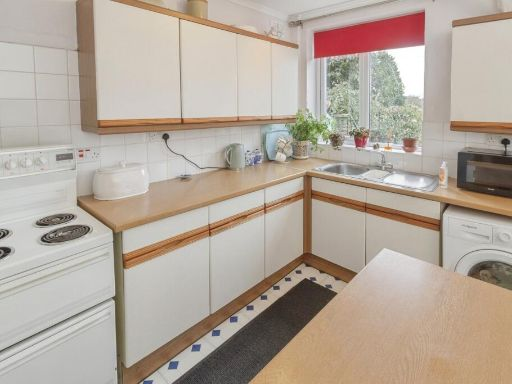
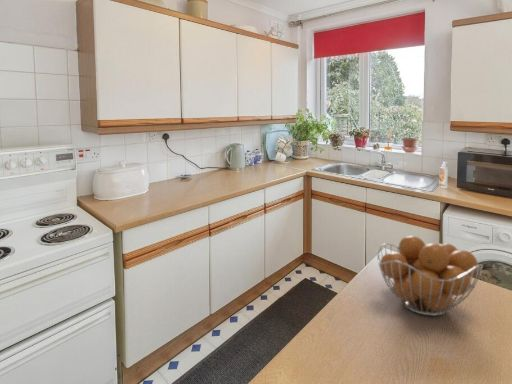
+ fruit basket (425, 273)
